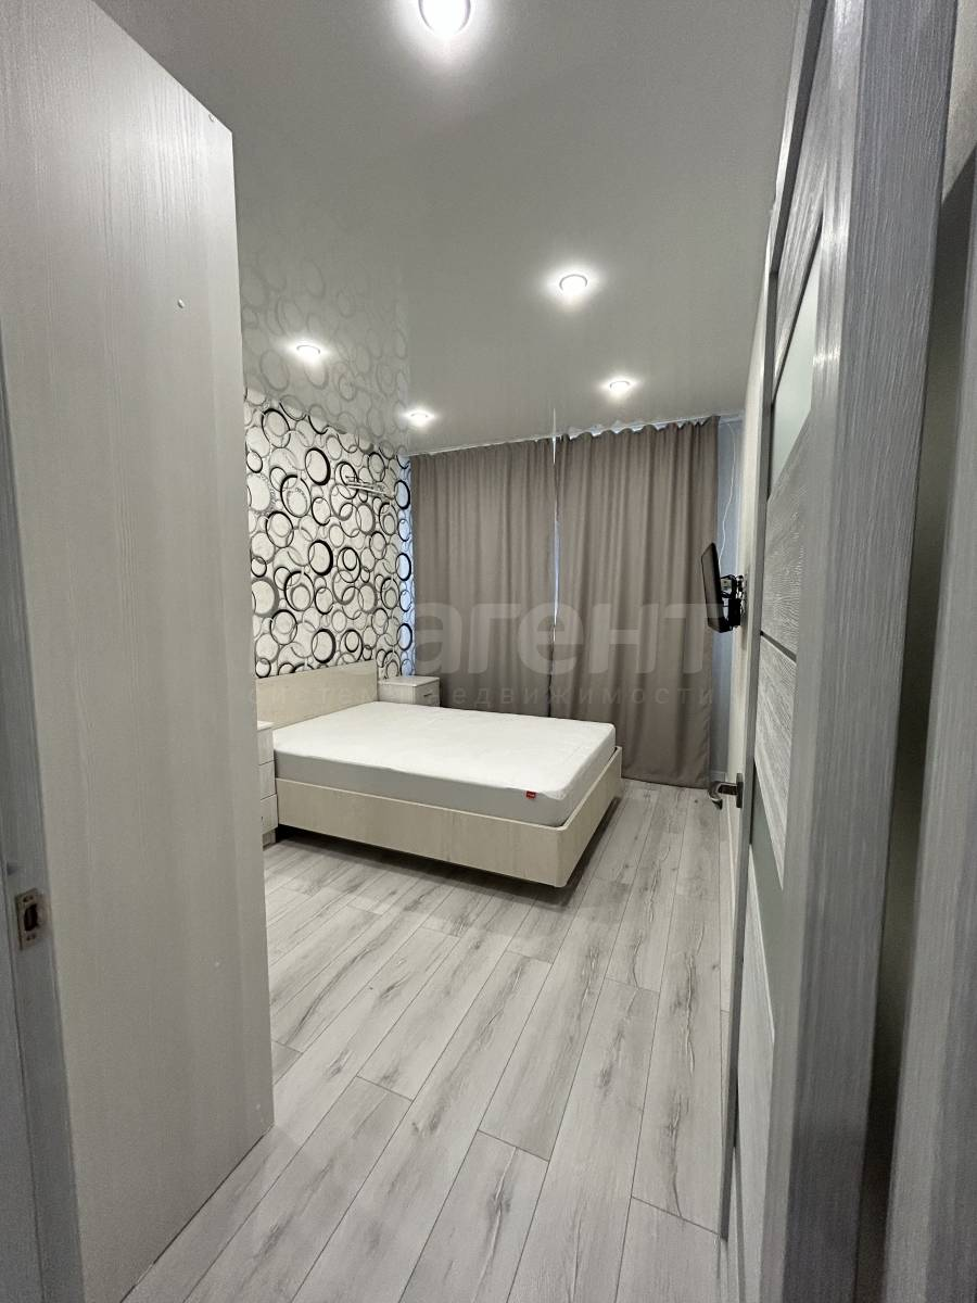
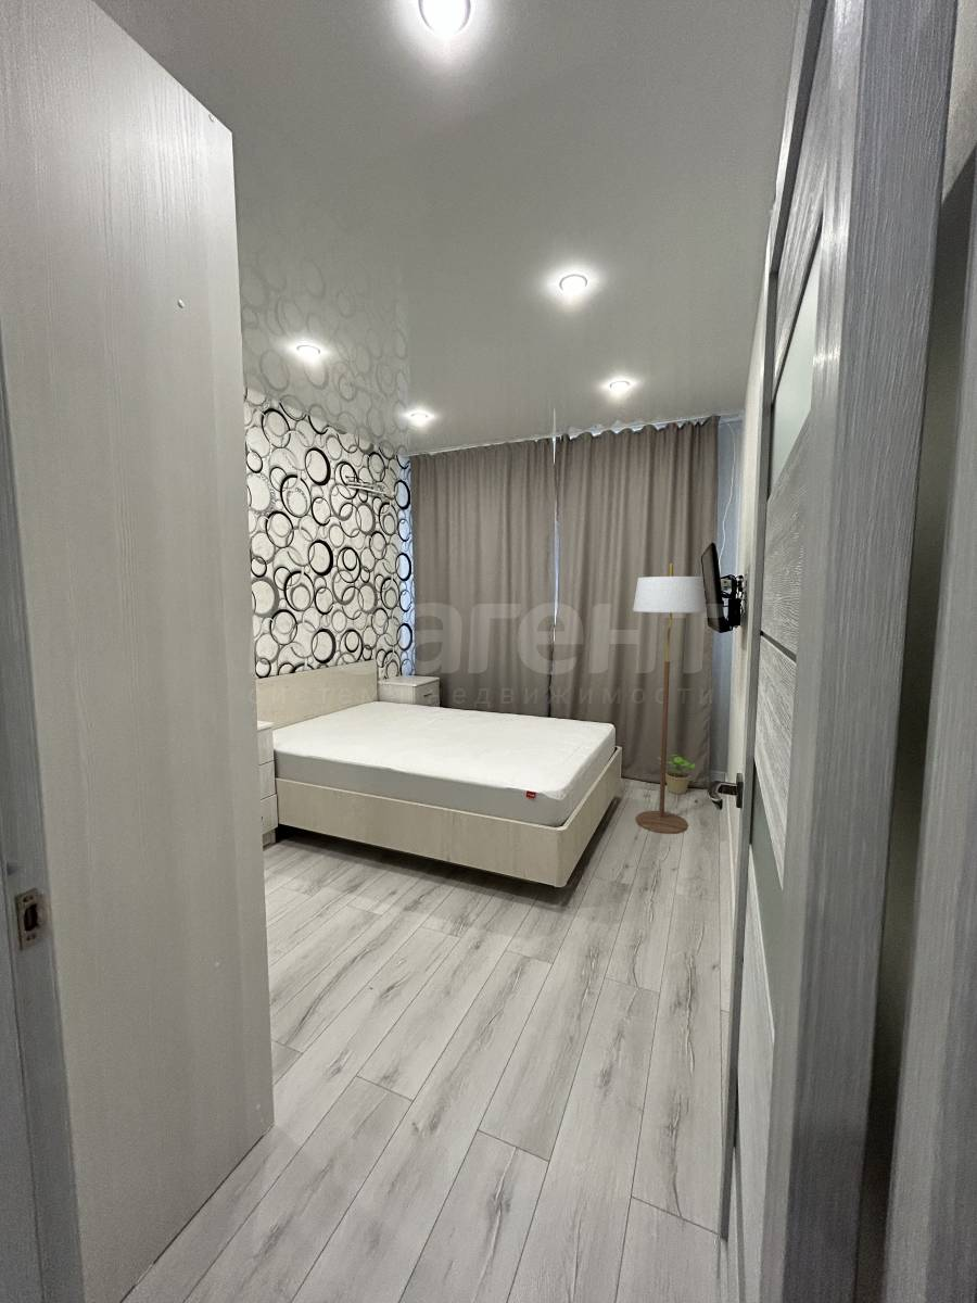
+ potted plant (675, 770)
+ floor lamp (665, 695)
